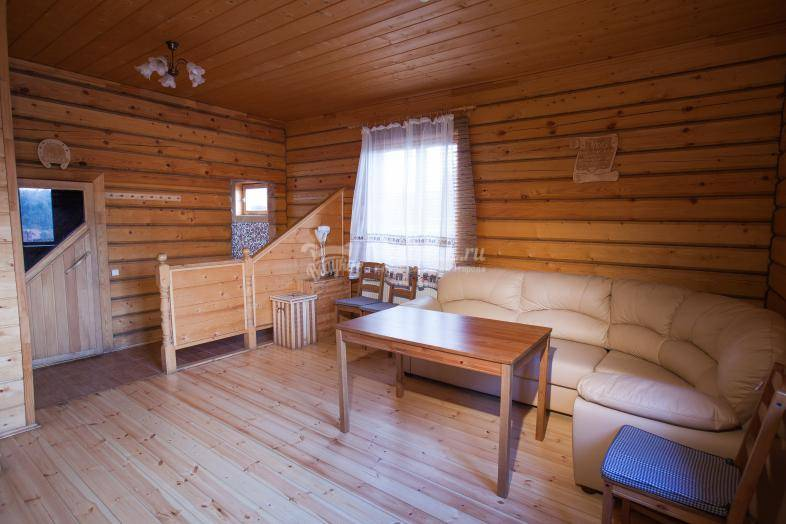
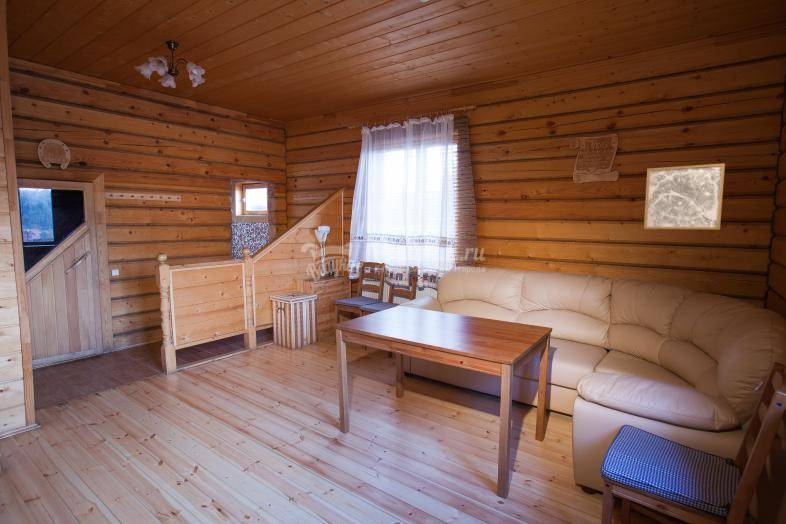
+ wall art (682, 198)
